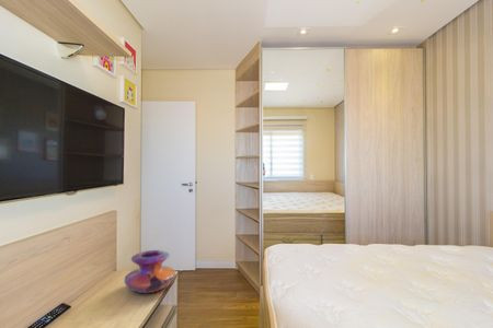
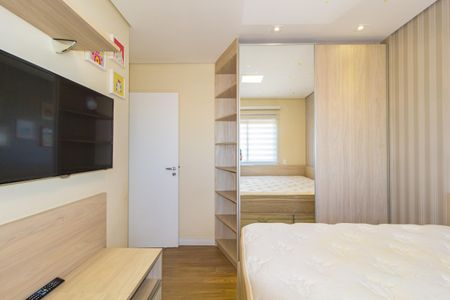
- decorative vase (150, 271)
